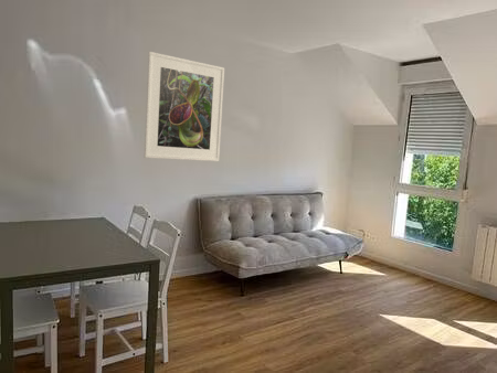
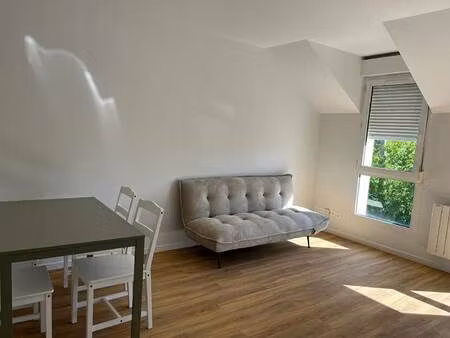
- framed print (186, 110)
